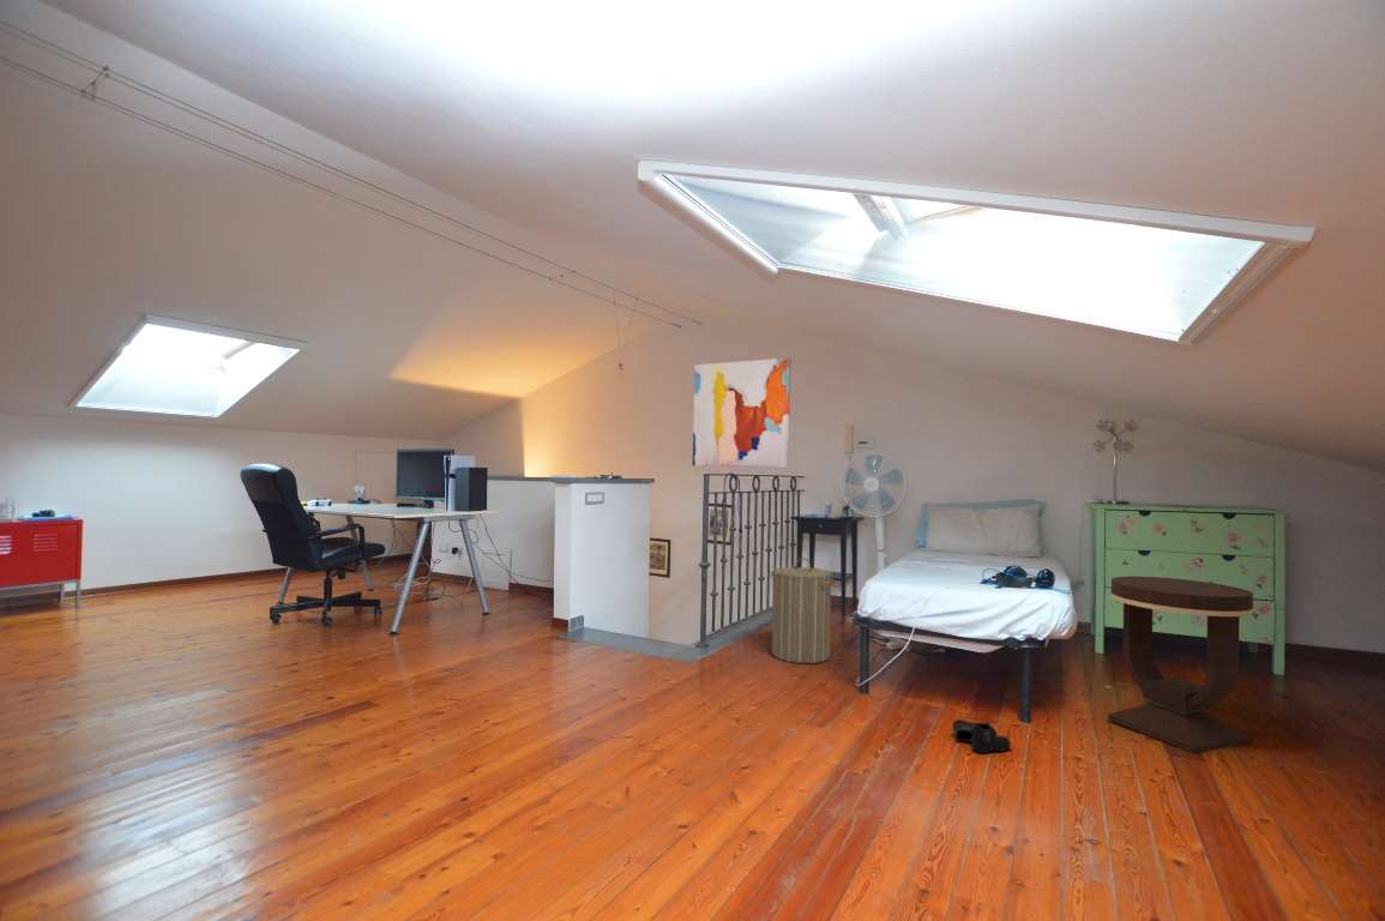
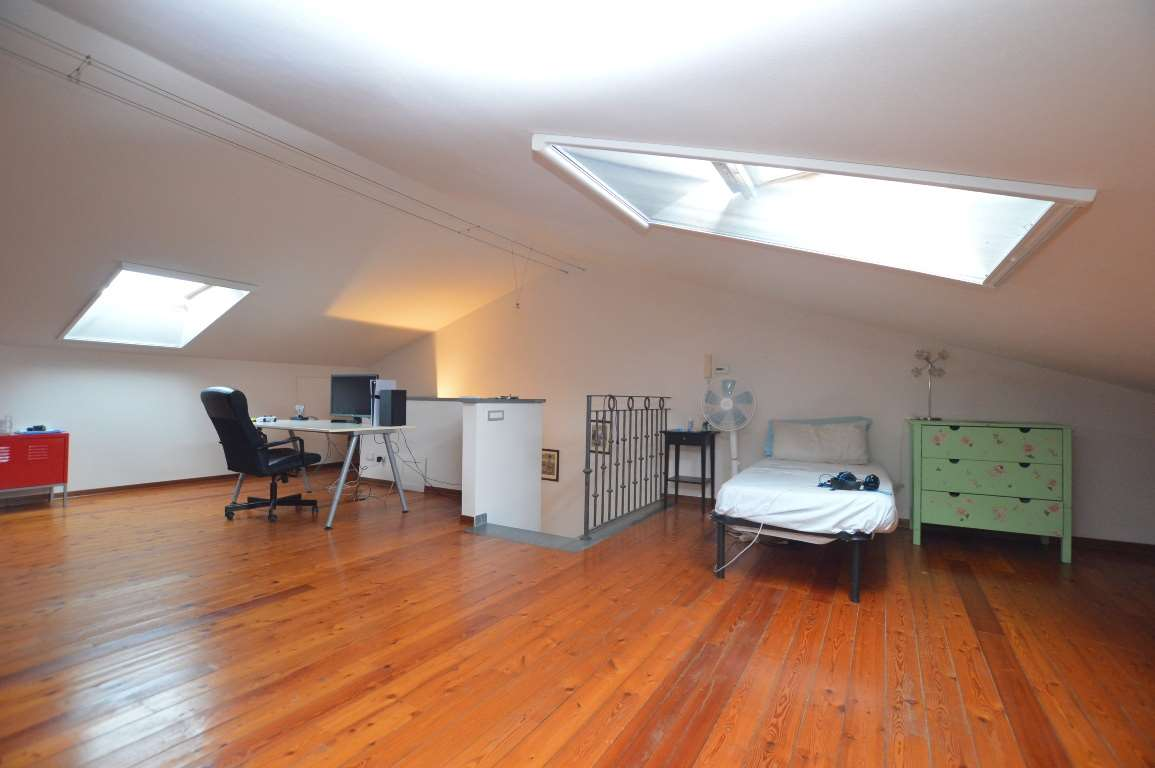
- wall art (739, 414)
- boots (976, 728)
- side table (1172, 678)
- laundry hamper (801, 606)
